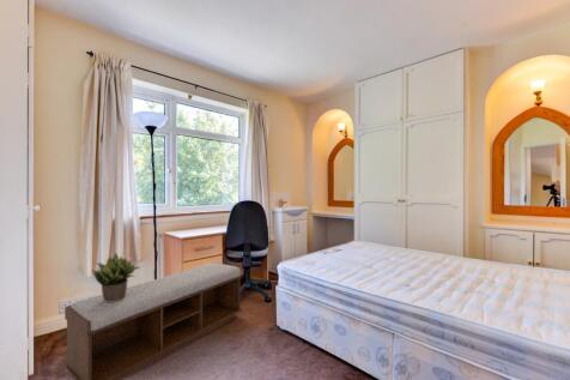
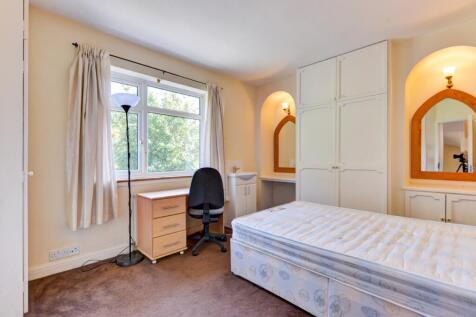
- potted plant (121, 275)
- bench (170, 310)
